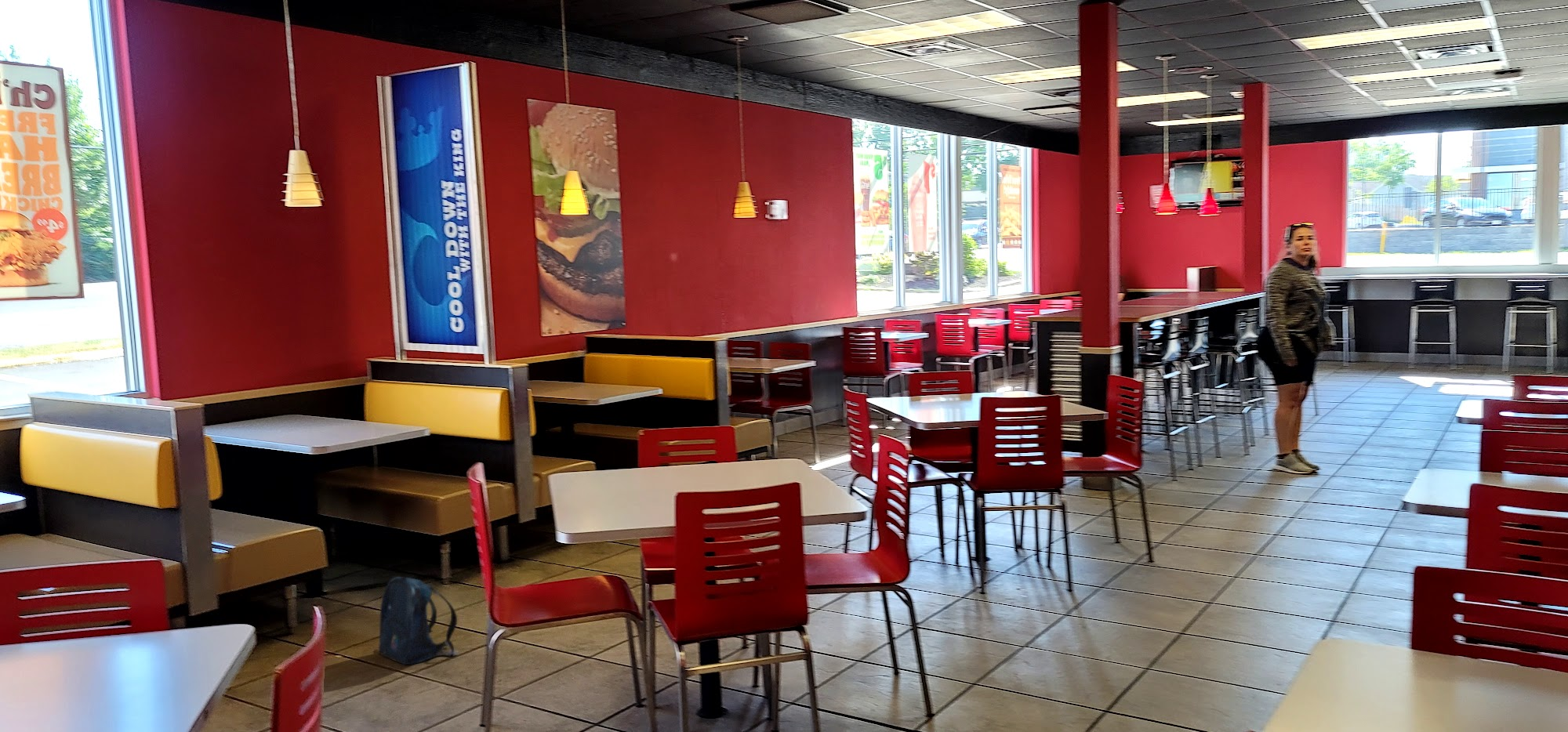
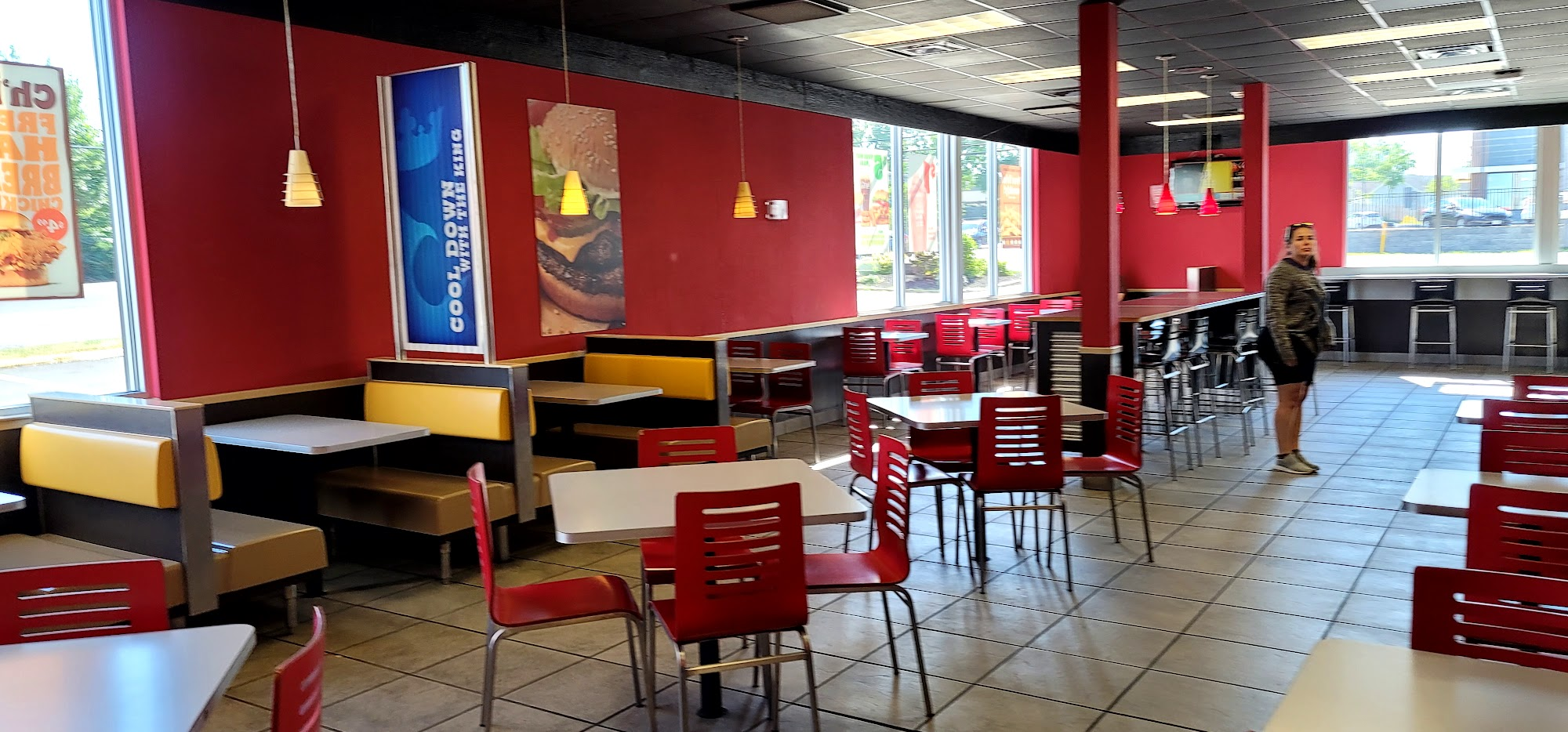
- backpack (417, 612)
